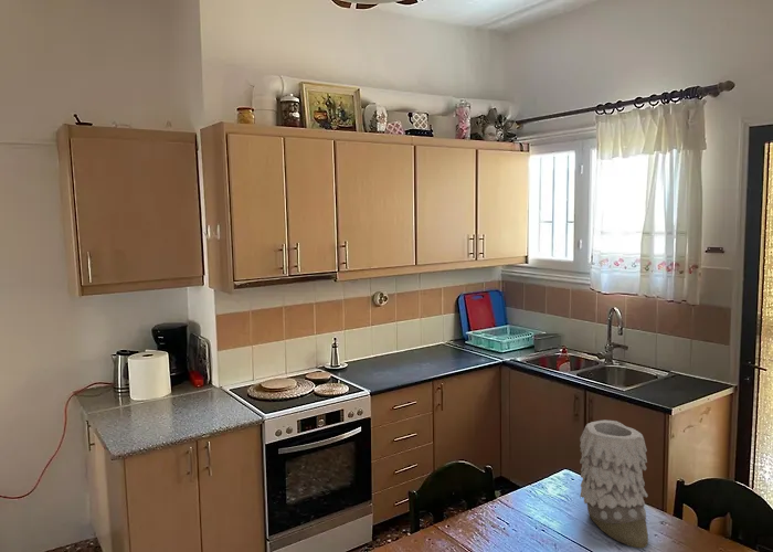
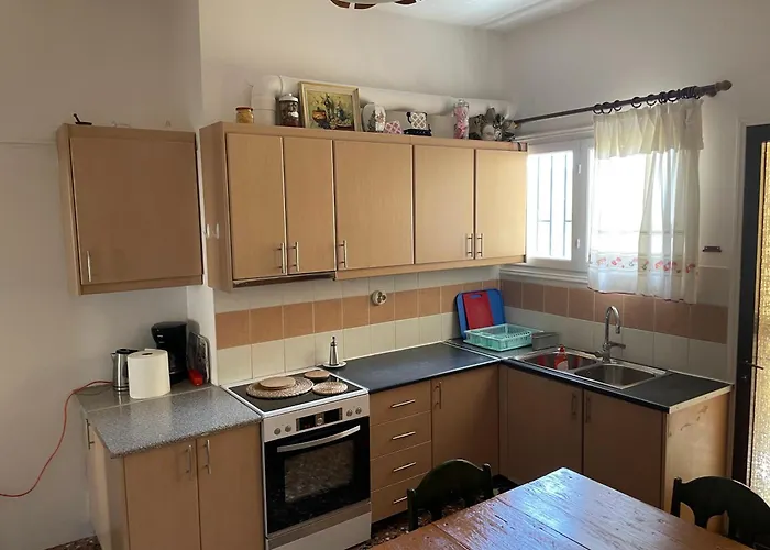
- vase (615, 478)
